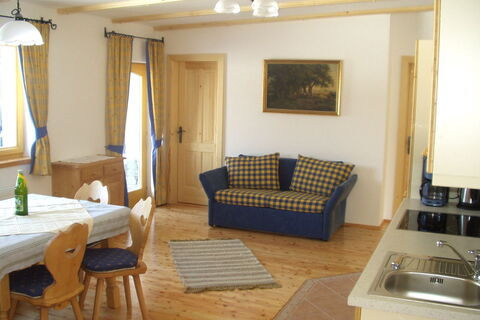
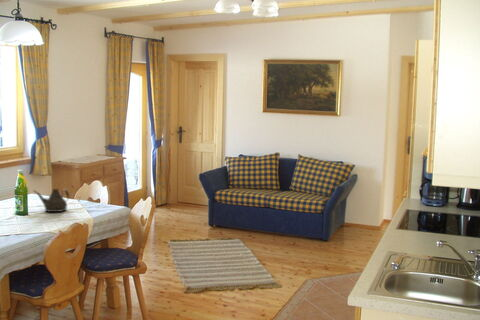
+ teapot (51, 199)
